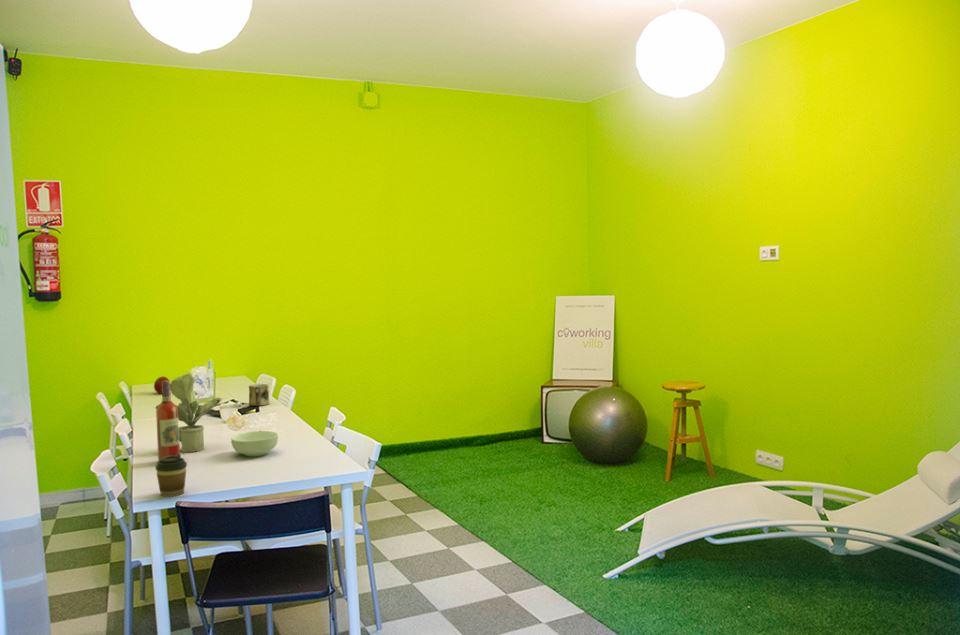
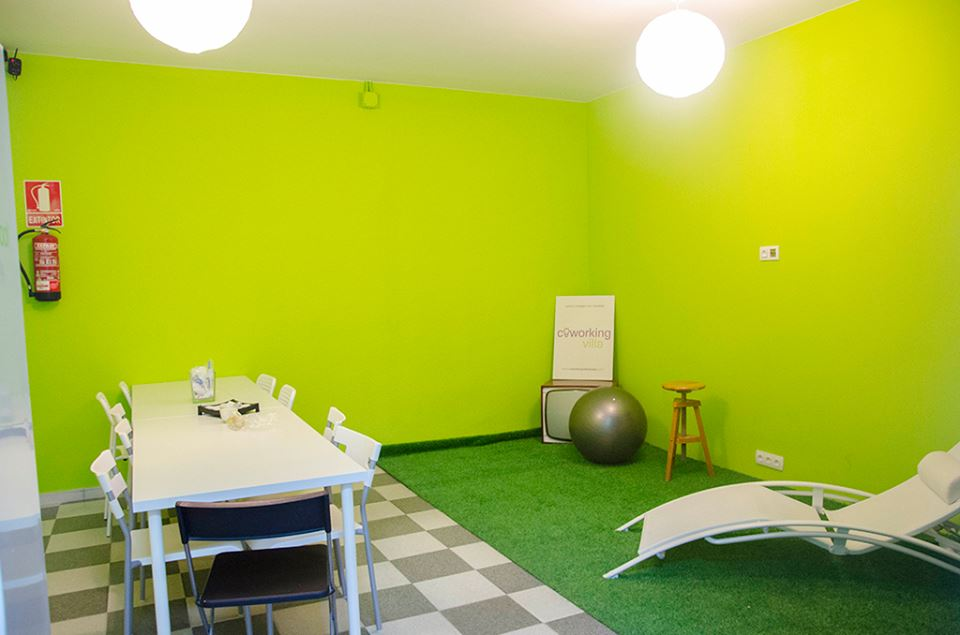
- cereal bowl (255, 444)
- mug (259, 394)
- wine bottle (167, 421)
- coffee cup (171, 474)
- fruit (161, 384)
- potted plant (189, 410)
